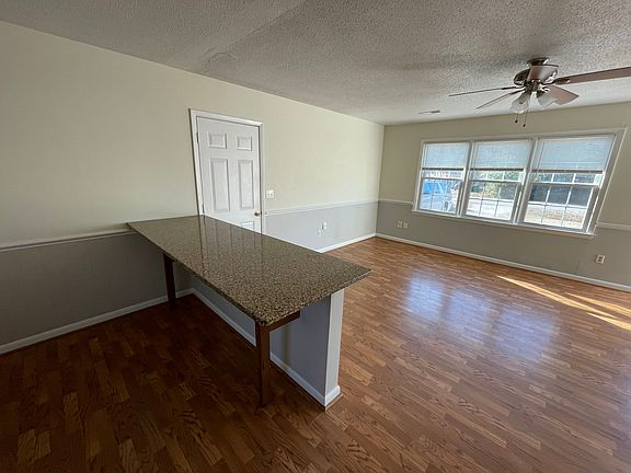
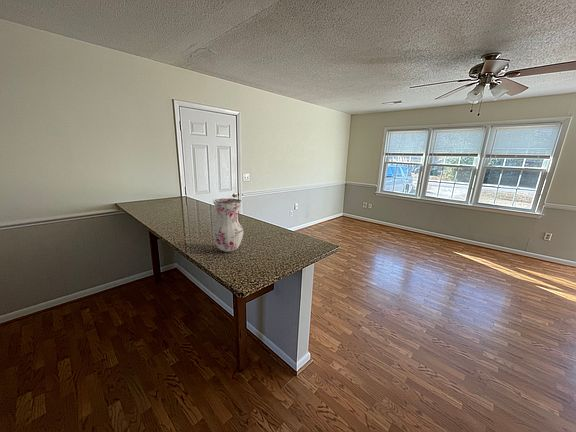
+ vase (228, 225)
